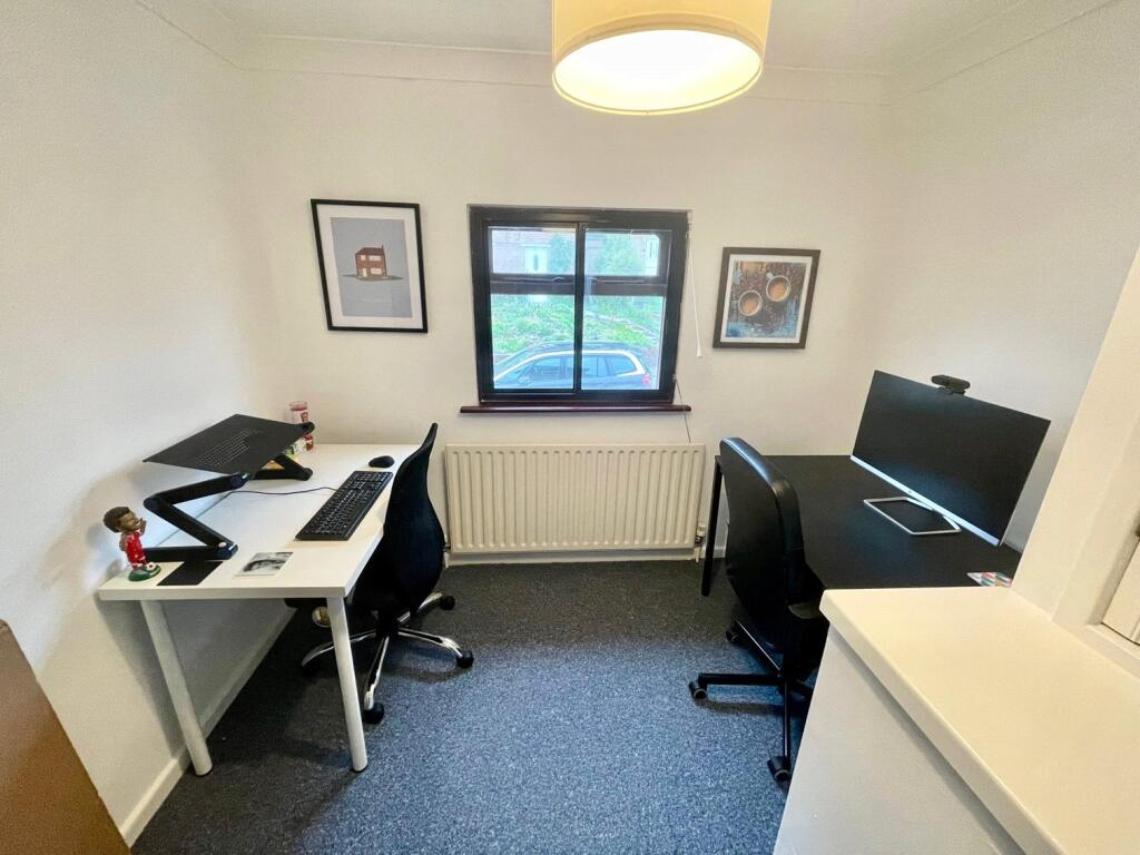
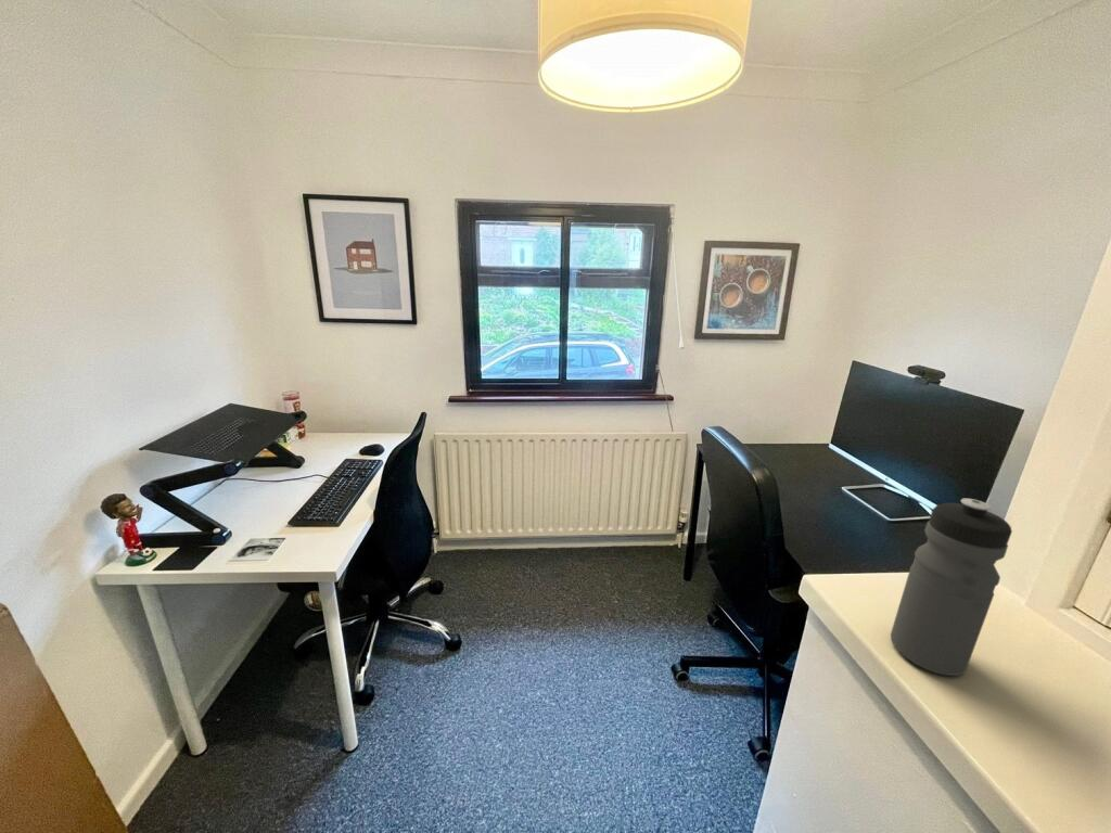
+ water bottle (949, 581)
